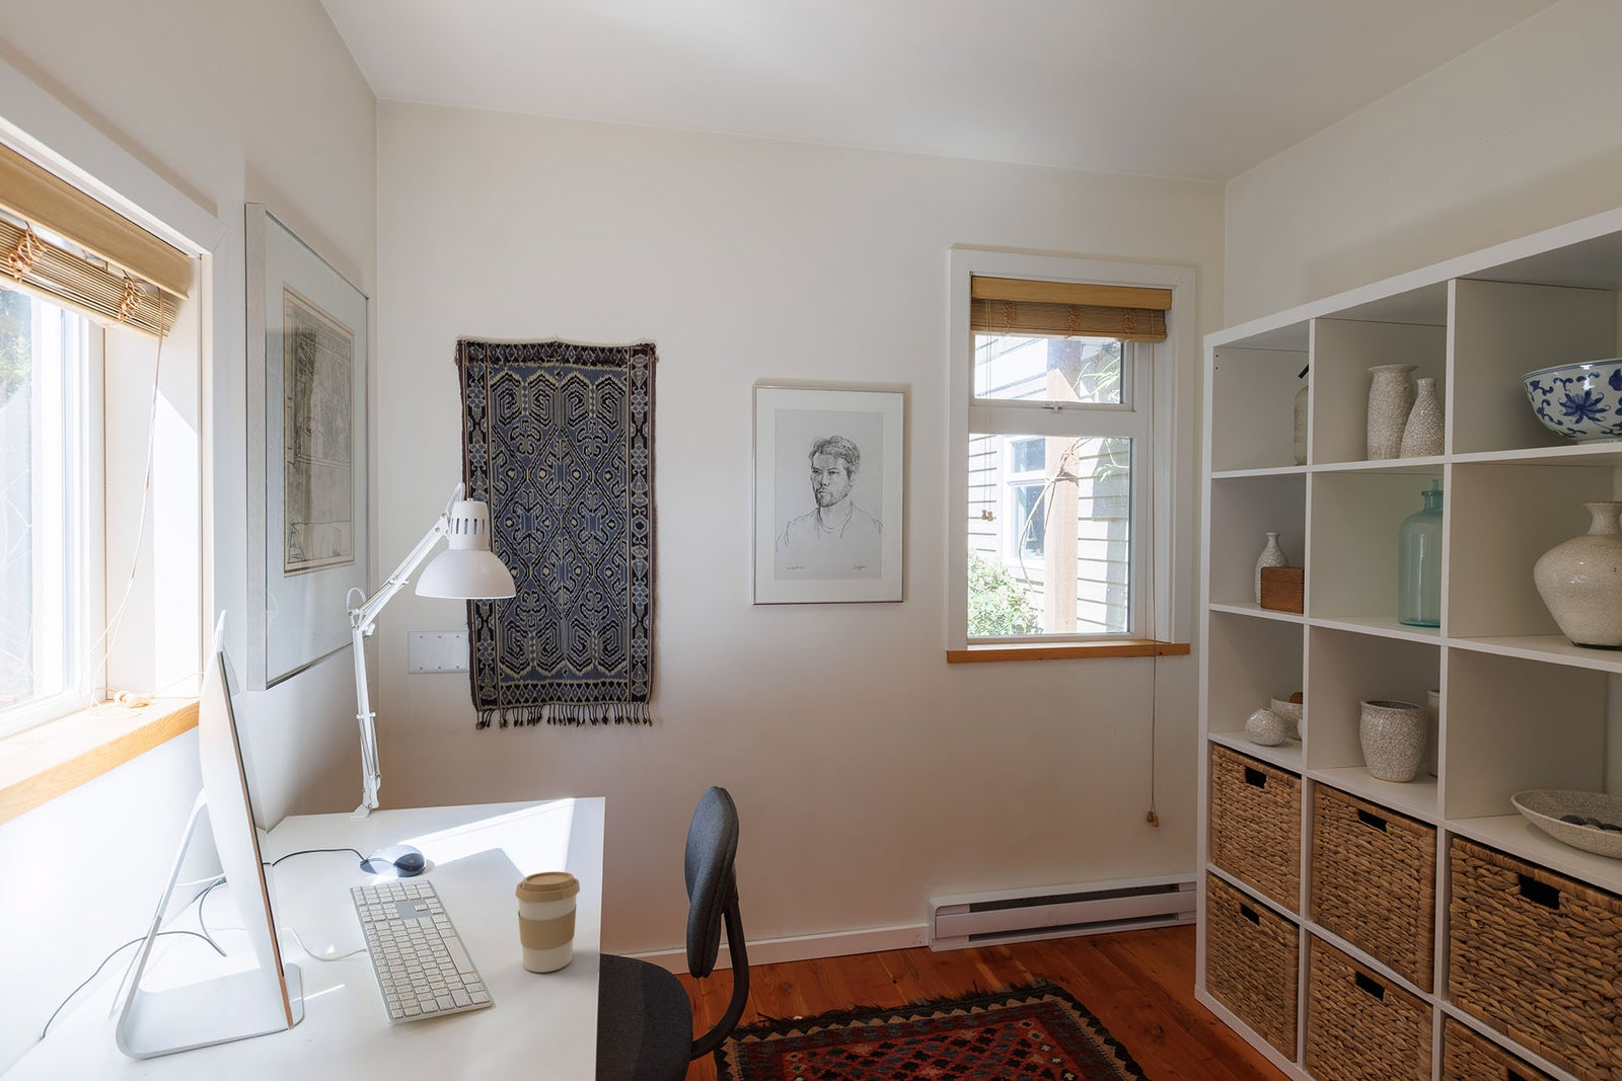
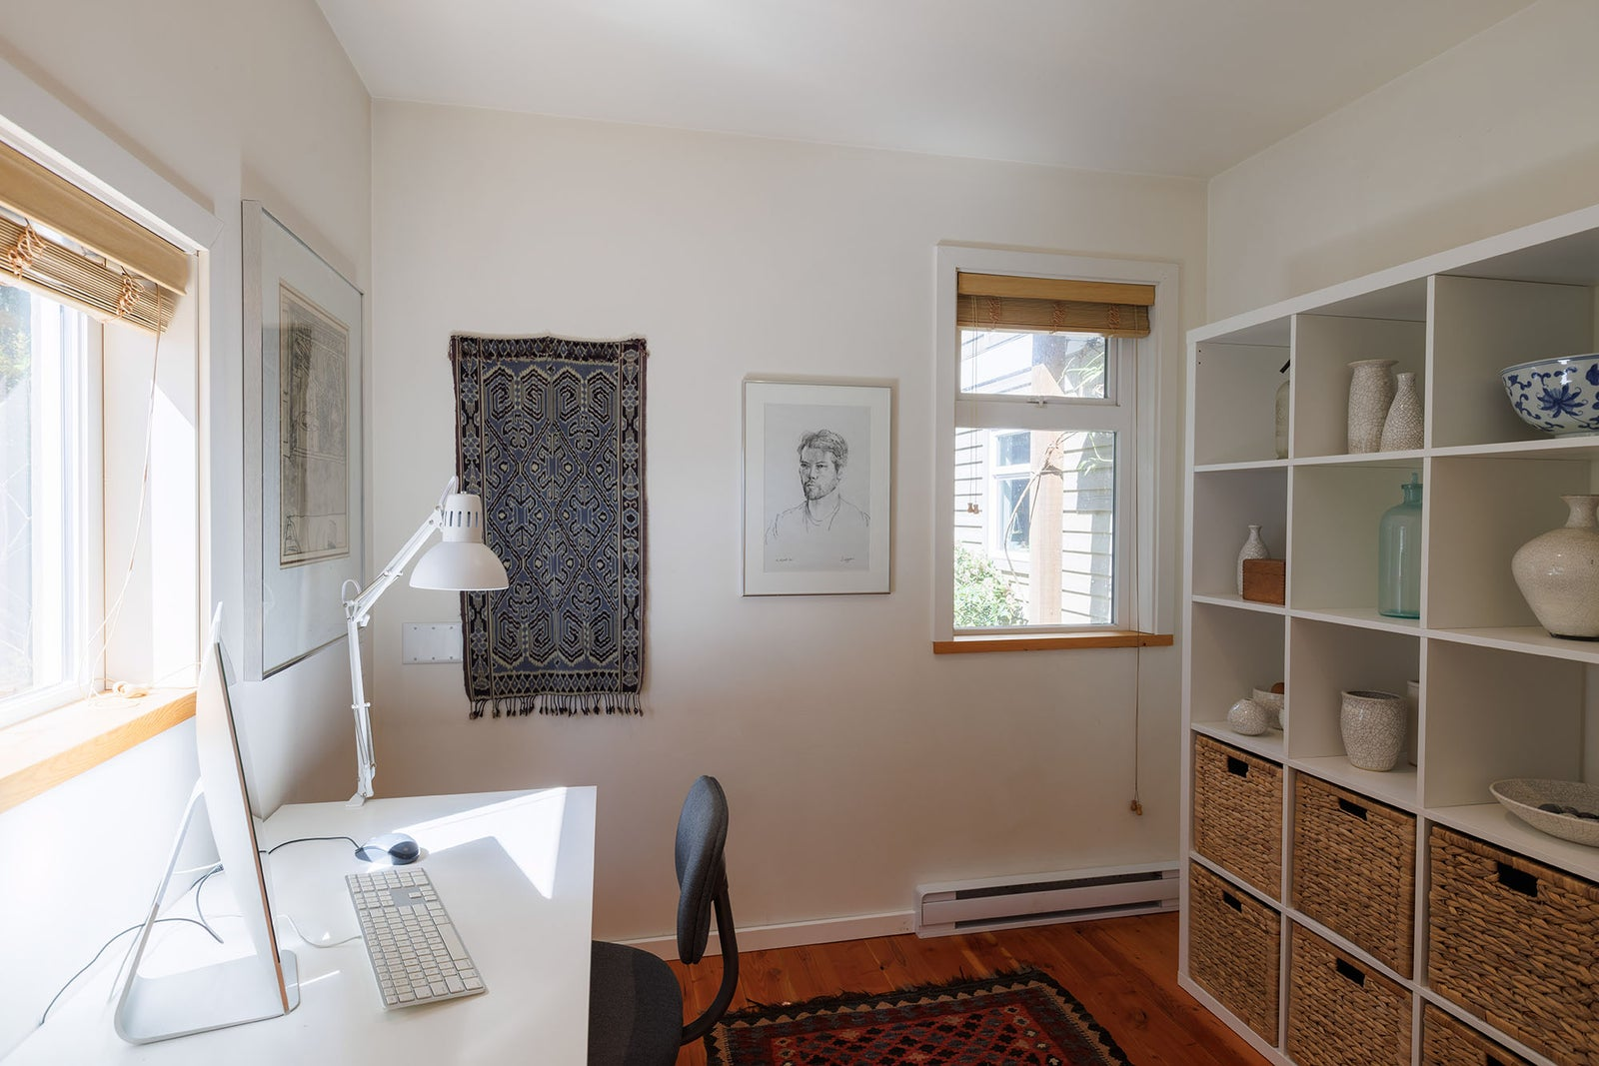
- coffee cup (548, 918)
